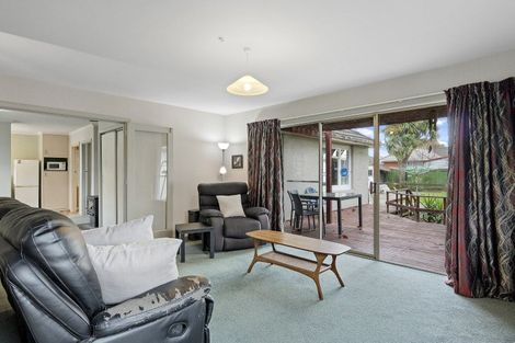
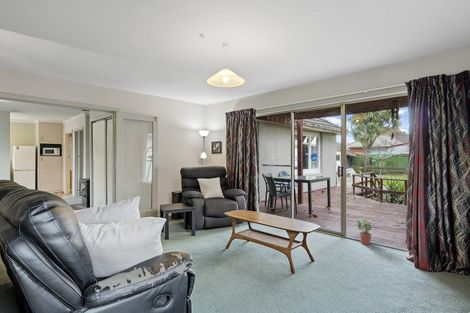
+ potted plant (365, 230)
